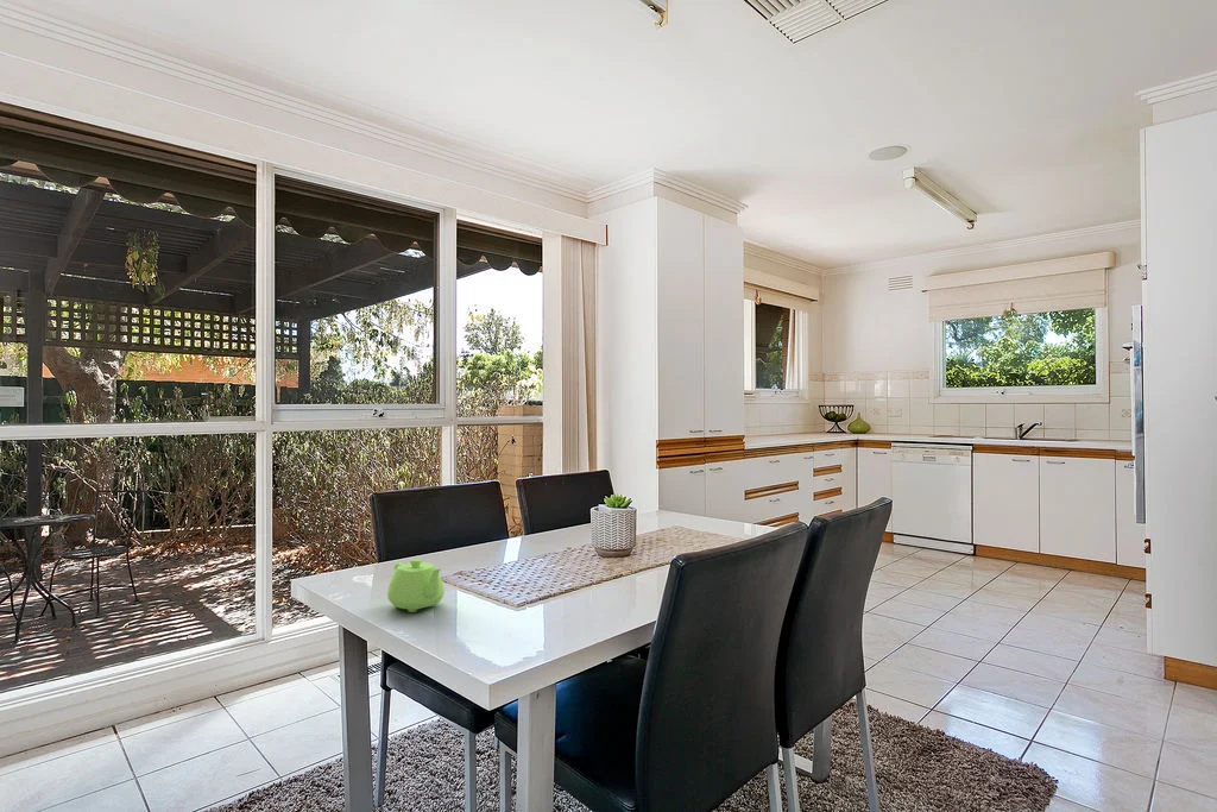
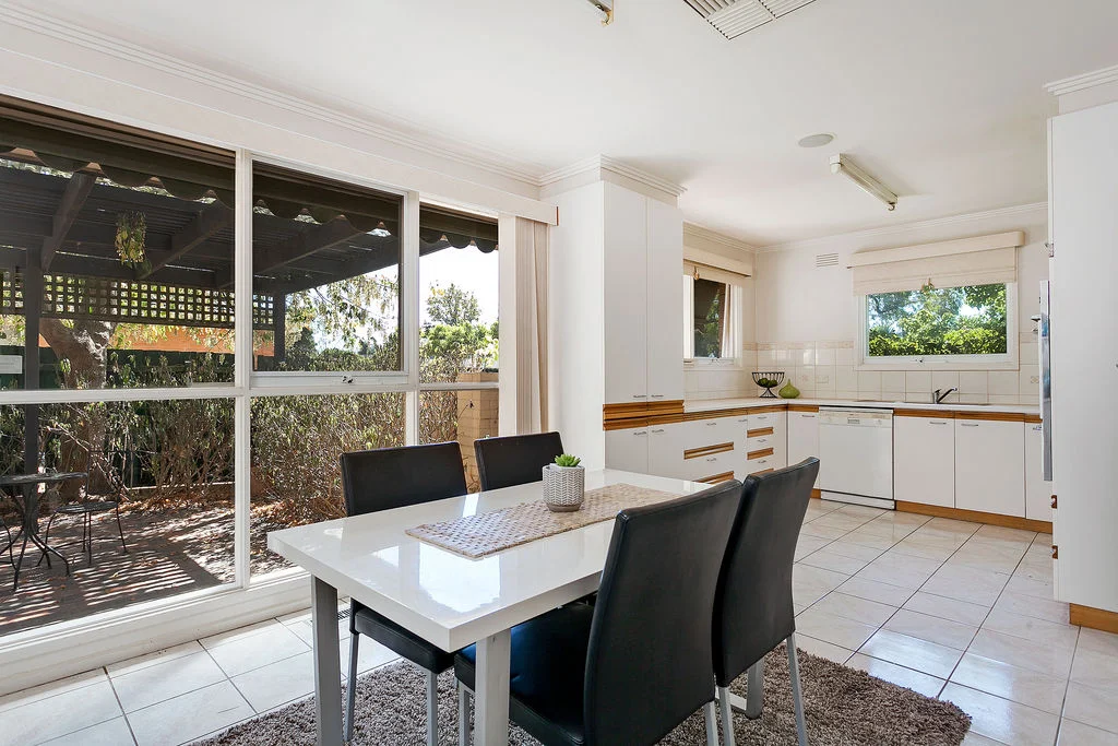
- teapot (417, 583)
